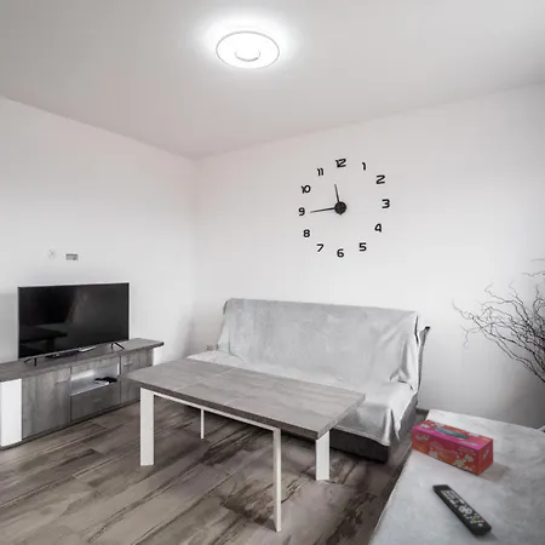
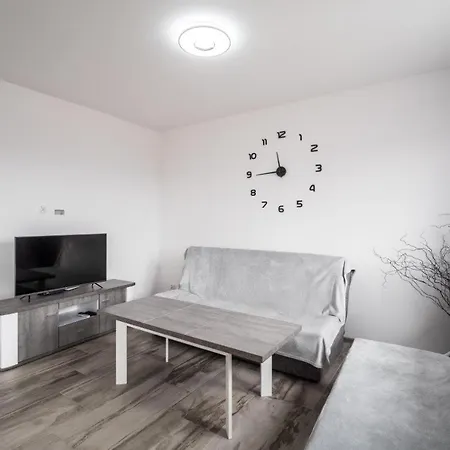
- remote control (459, 506)
- tissue box (451, 443)
